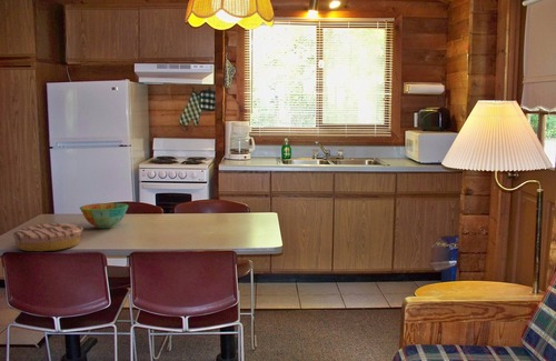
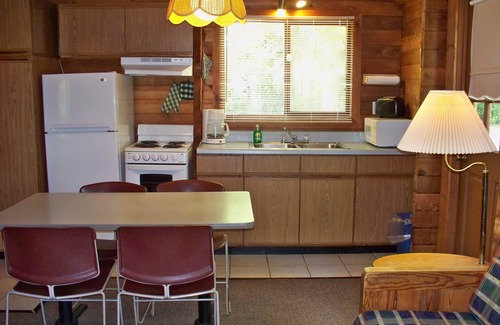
- bowl (105, 217)
- plate (49, 237)
